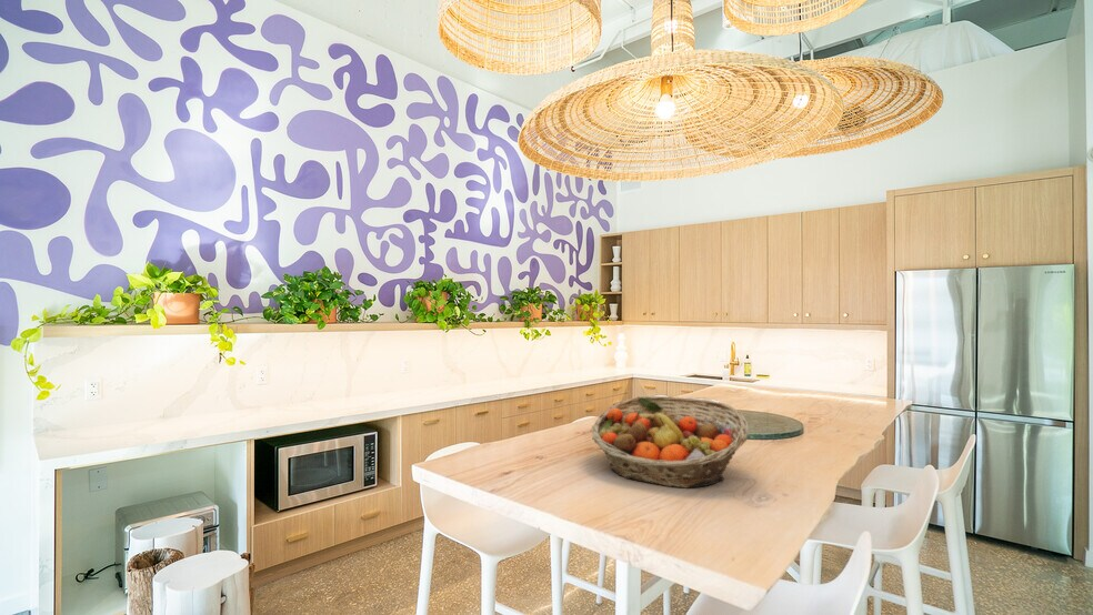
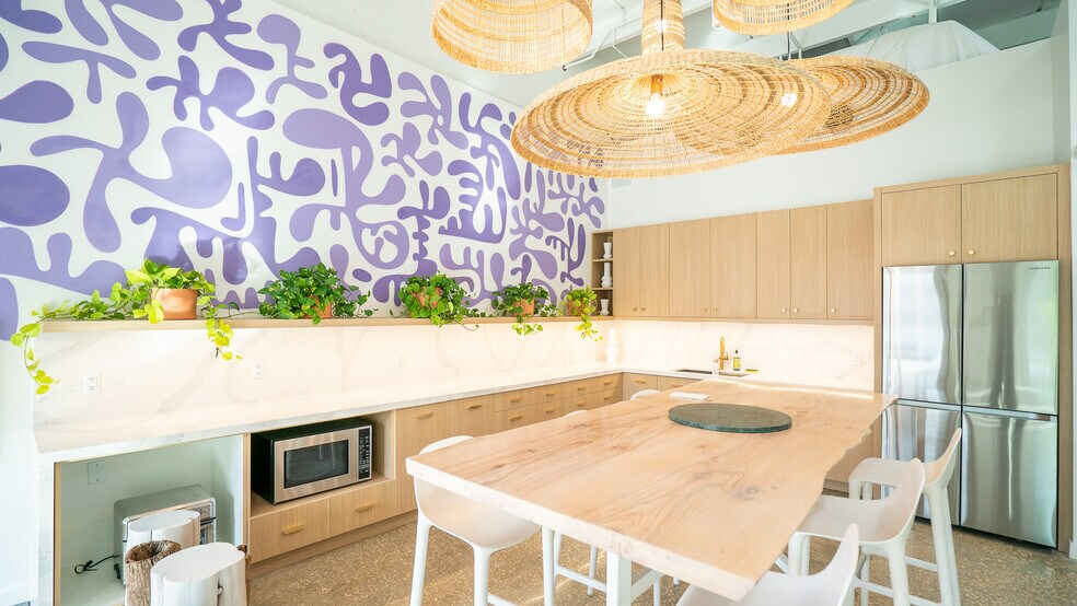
- fruit basket (666, 437)
